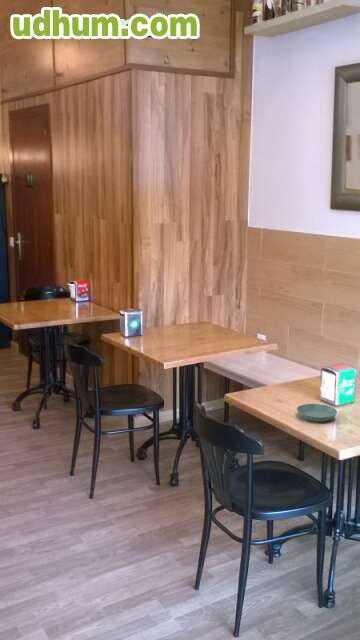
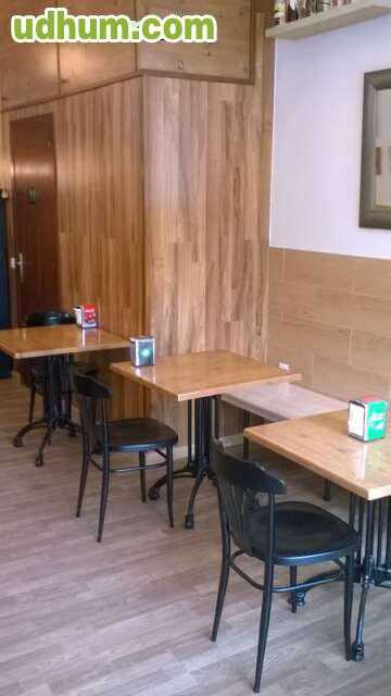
- saucer (316, 413)
